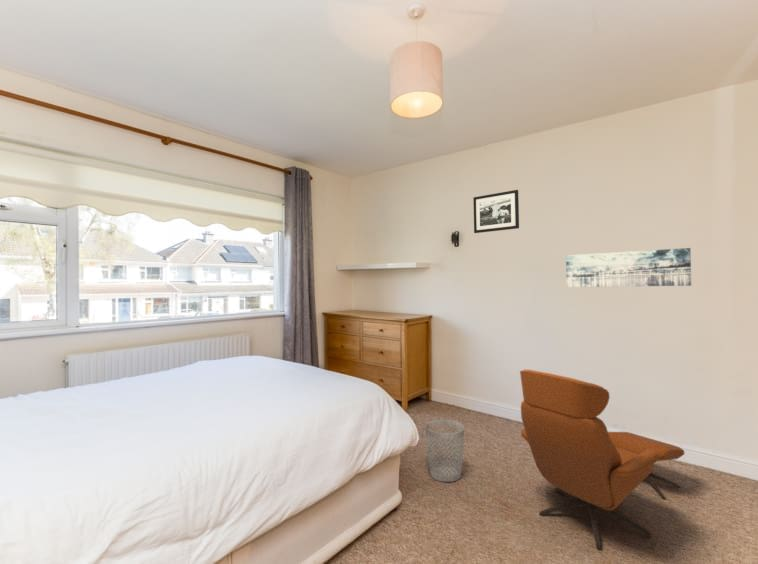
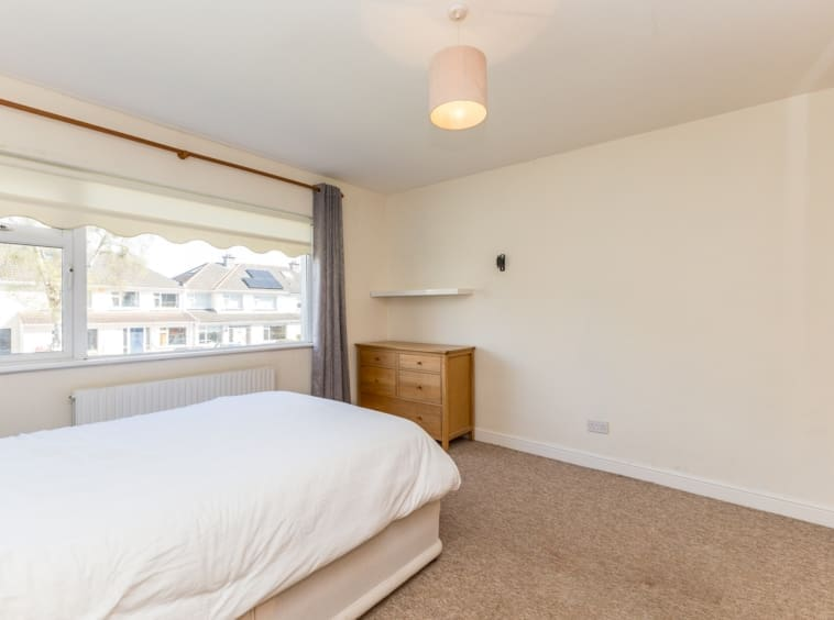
- wastebasket (445, 450)
- wall art (623, 269)
- lounge chair (608, 432)
- picture frame (495, 212)
